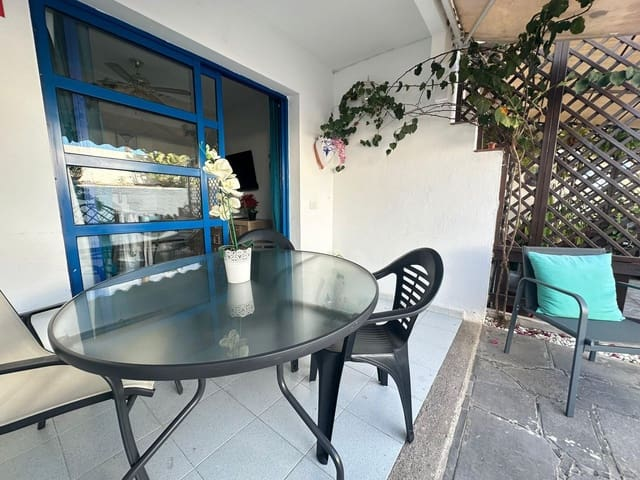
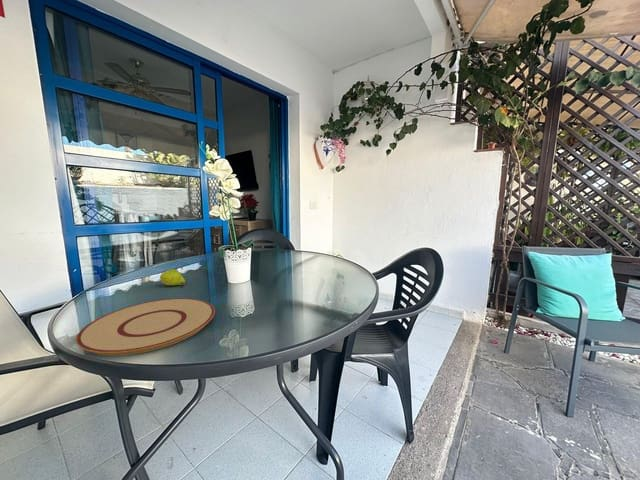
+ plate (154, 322)
+ fruit (173, 277)
